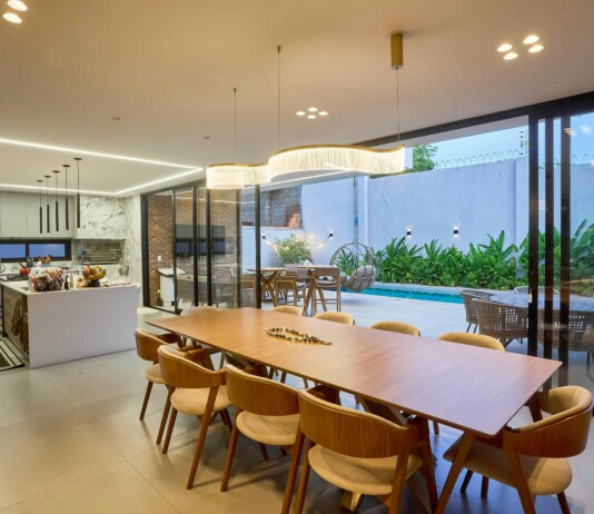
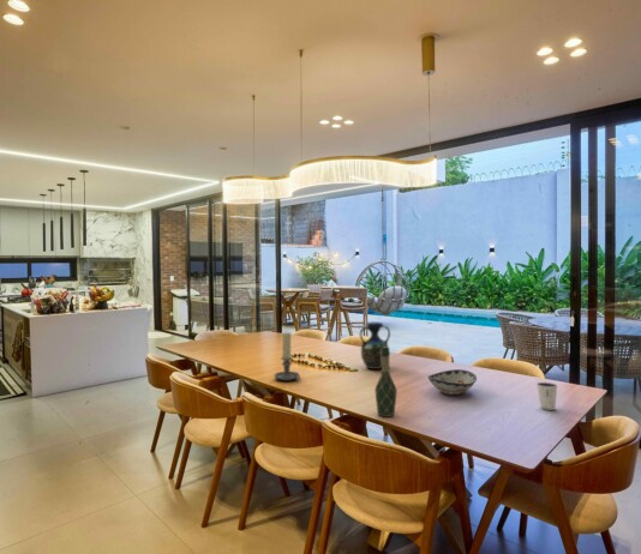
+ decorative bowl (451, 383)
+ candle holder (288, 355)
+ dixie cup (546, 396)
+ vase (375, 344)
+ wine bottle (385, 380)
